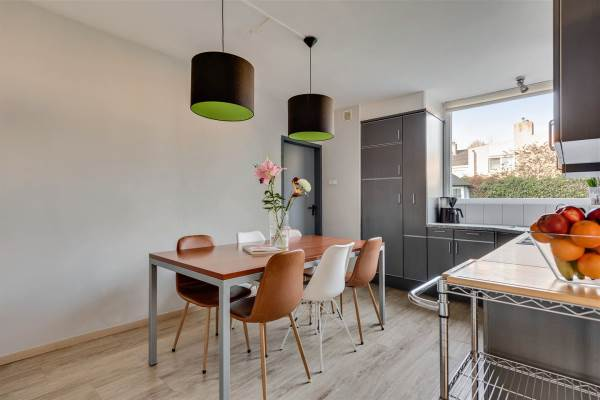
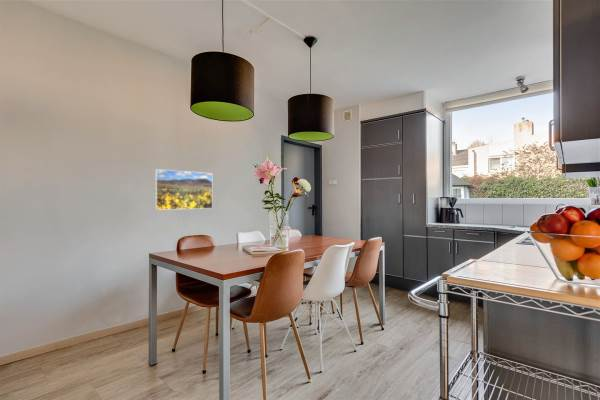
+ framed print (185, 190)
